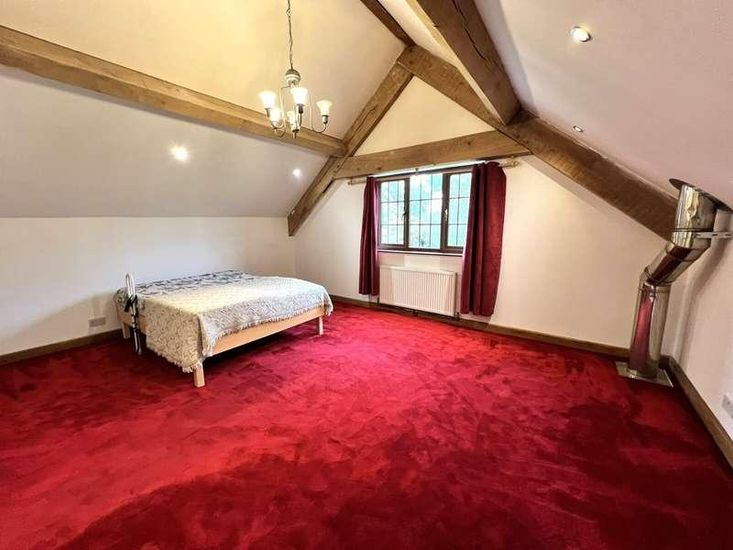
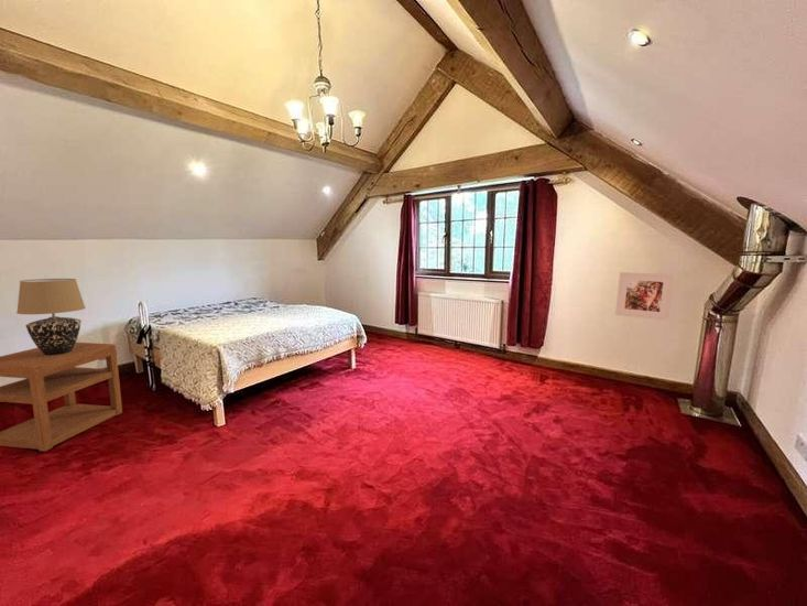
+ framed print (643, 295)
+ nightstand (55, 390)
+ table lamp (53, 316)
